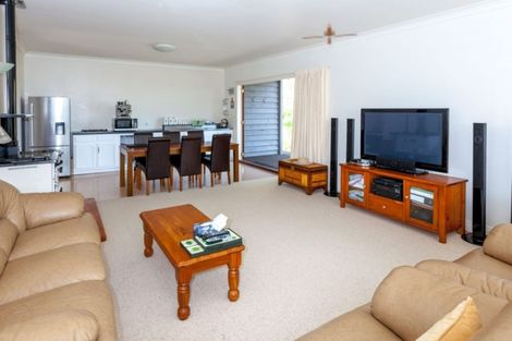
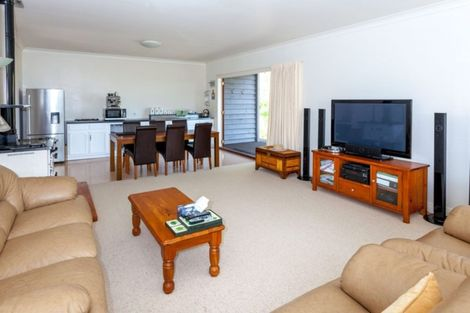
- ceiling fan (329, 36)
